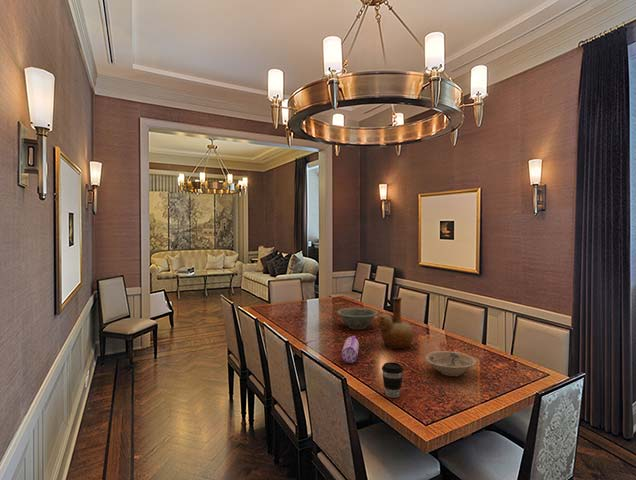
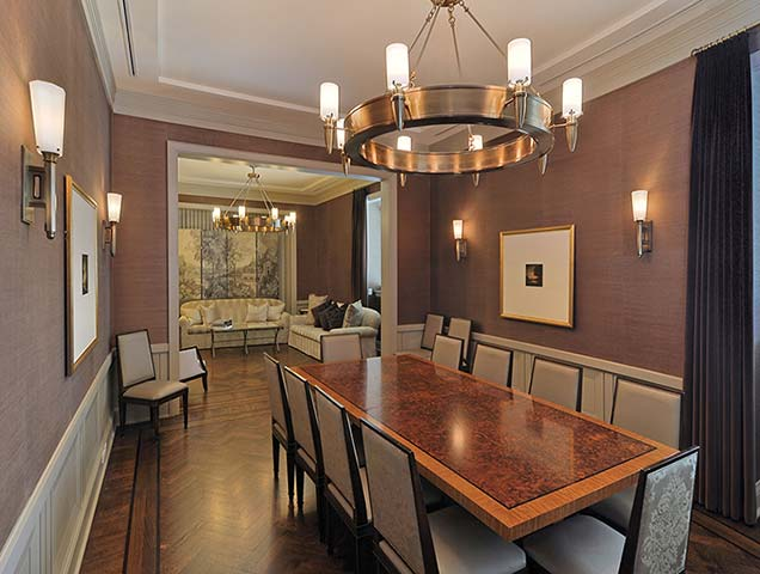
- decorative bowl (357, 319)
- coffee cup (392, 380)
- bowl (450, 365)
- vase (394, 321)
- pencil case (350, 348)
